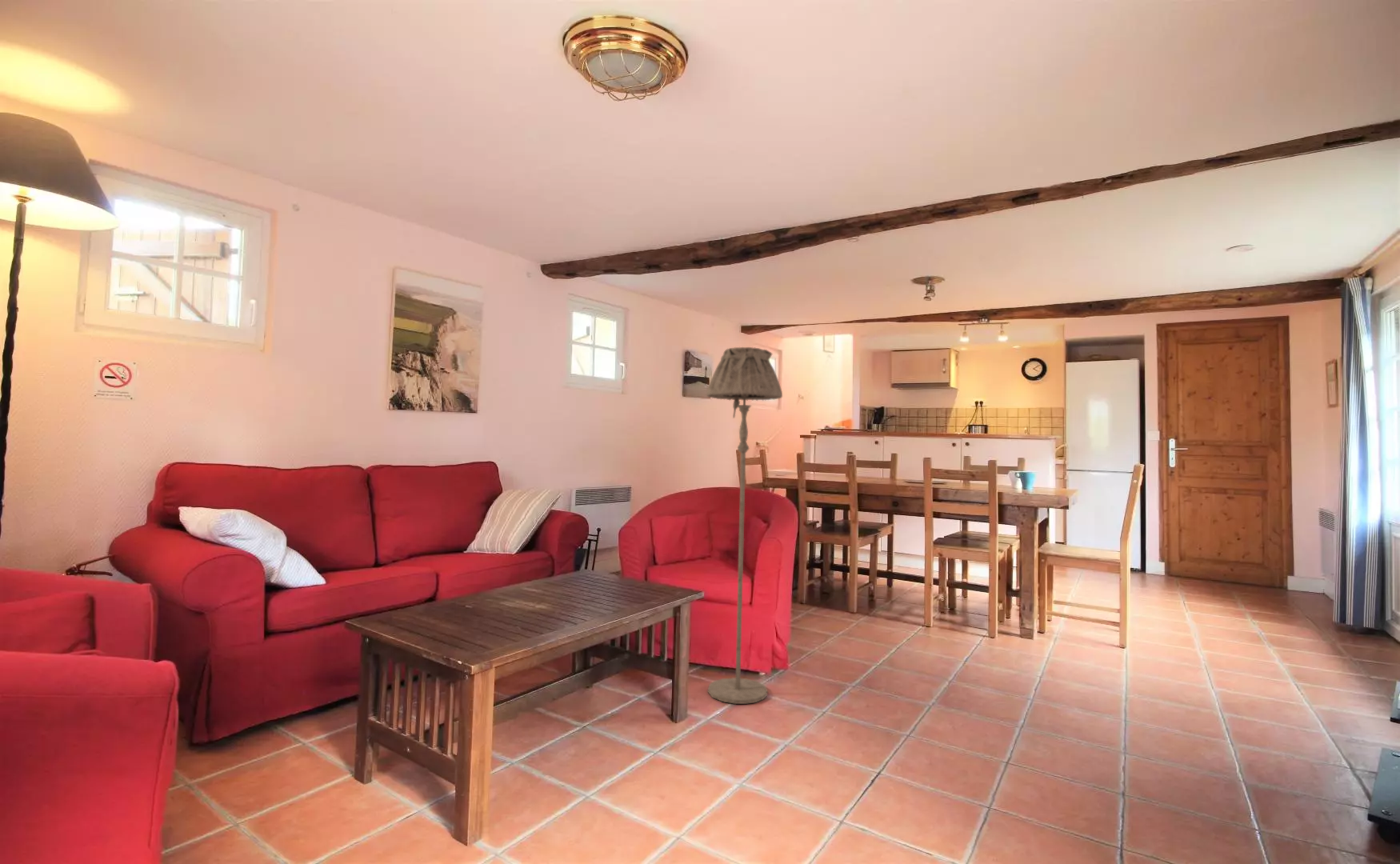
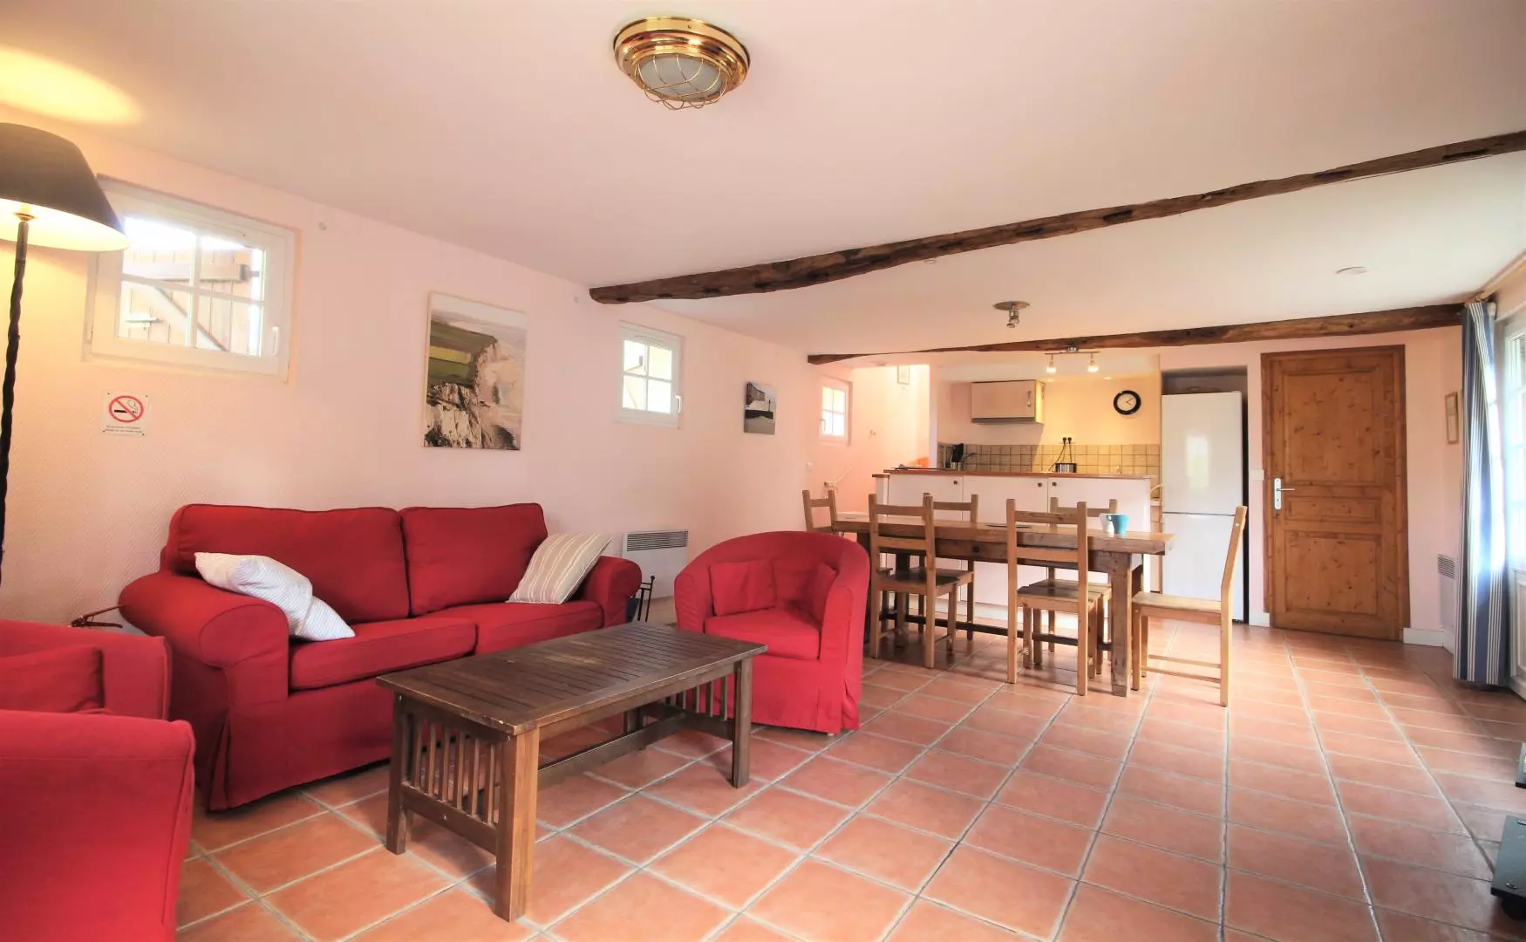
- floor lamp (741, 519)
